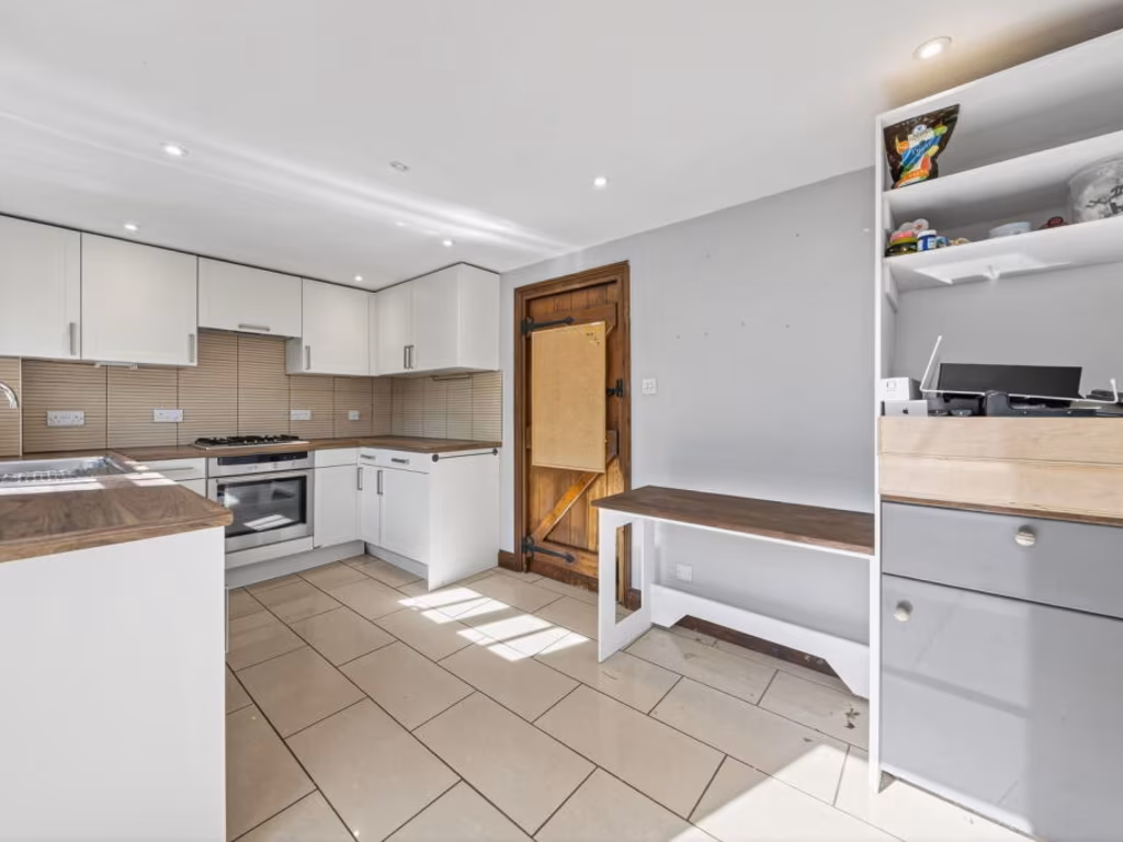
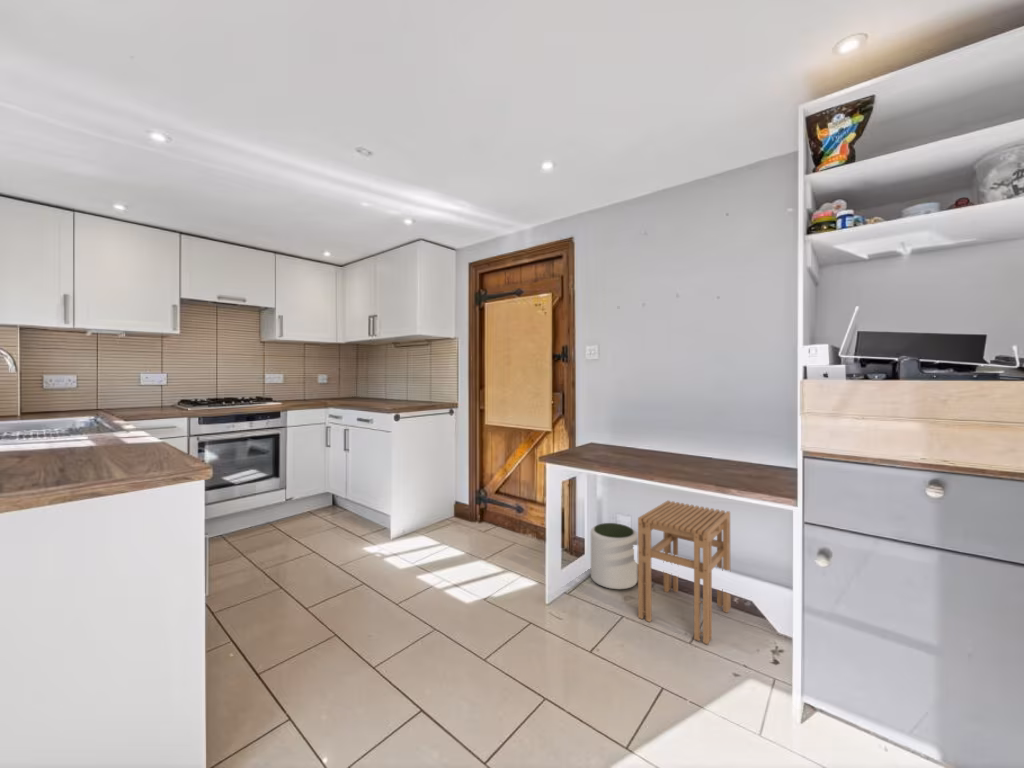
+ plant pot (613, 554)
+ stool (685, 563)
